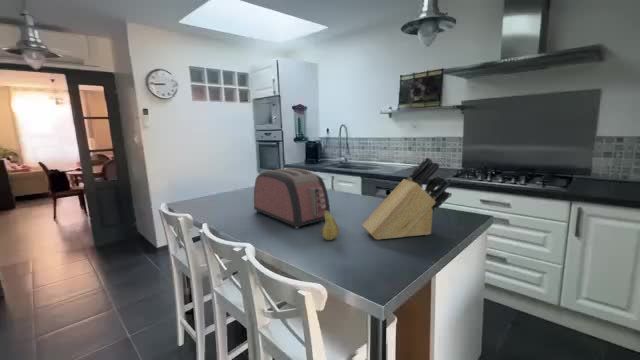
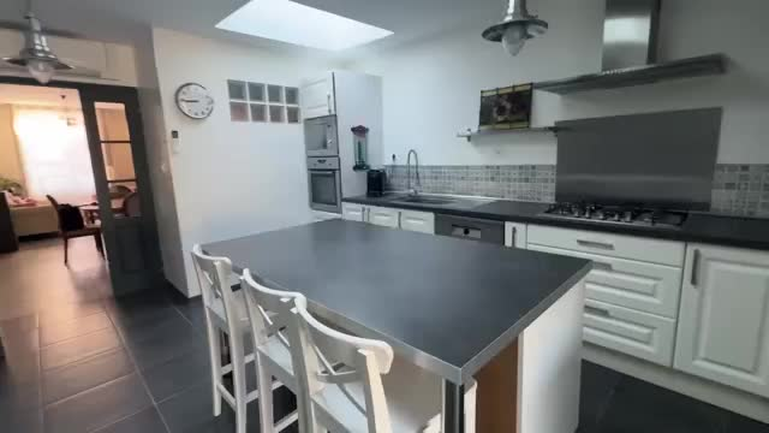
- knife block (407, 196)
- toaster (290, 193)
- fruit (330, 224)
